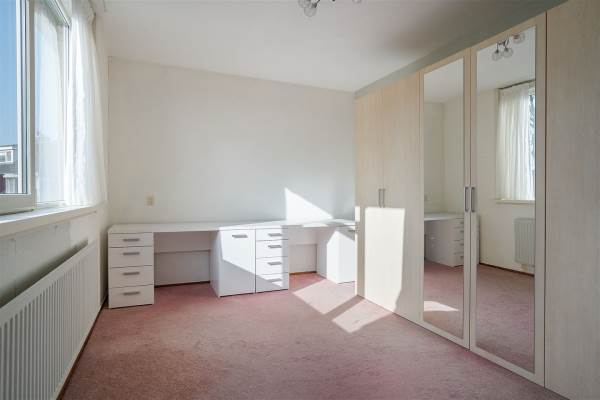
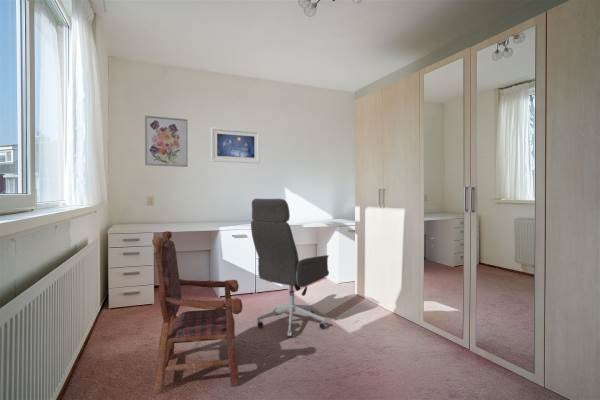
+ armchair (200, 301)
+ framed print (236, 146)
+ wall art (166, 141)
+ office chair (289, 261)
